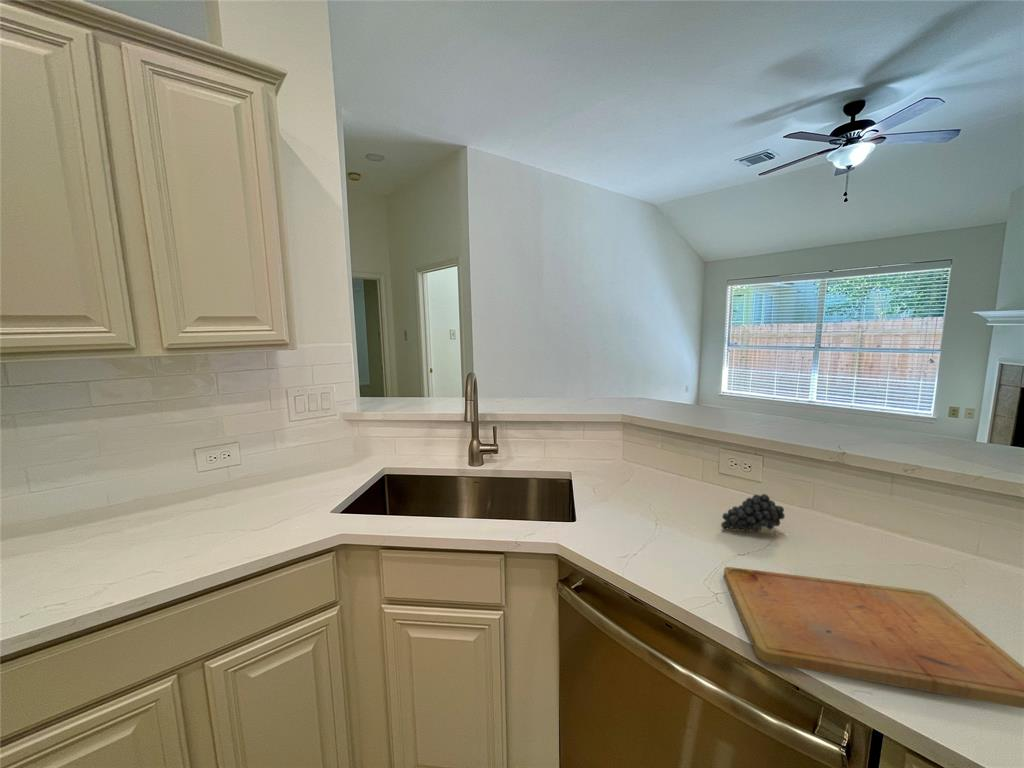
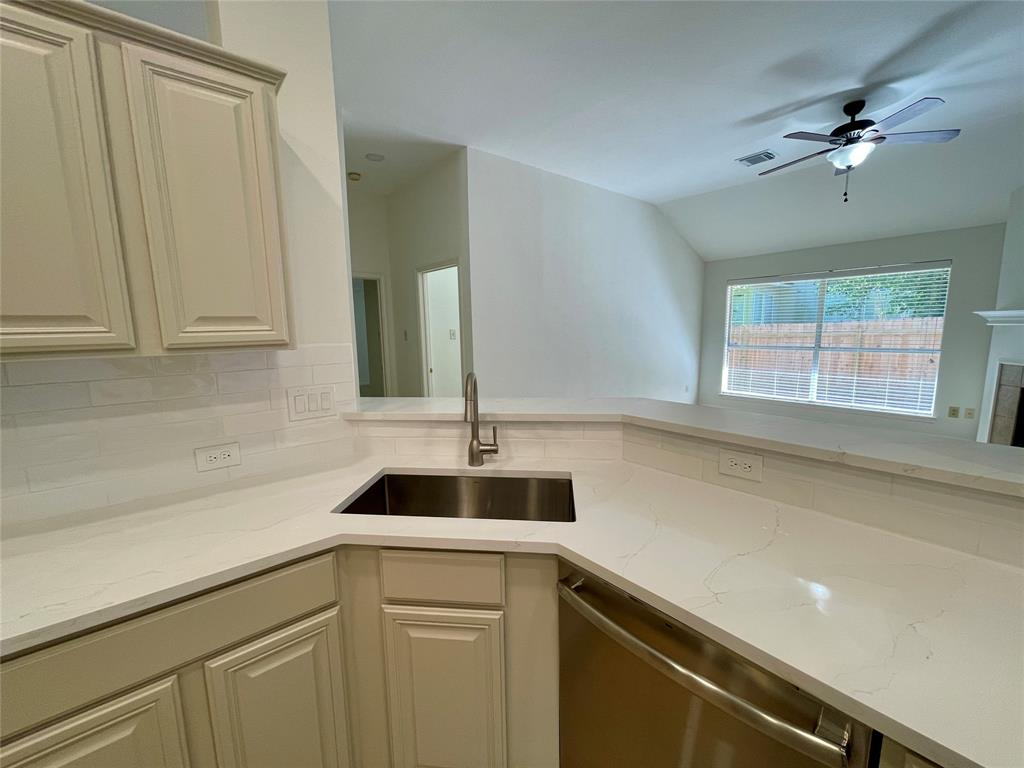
- cutting board (853, 623)
- fruit (751, 510)
